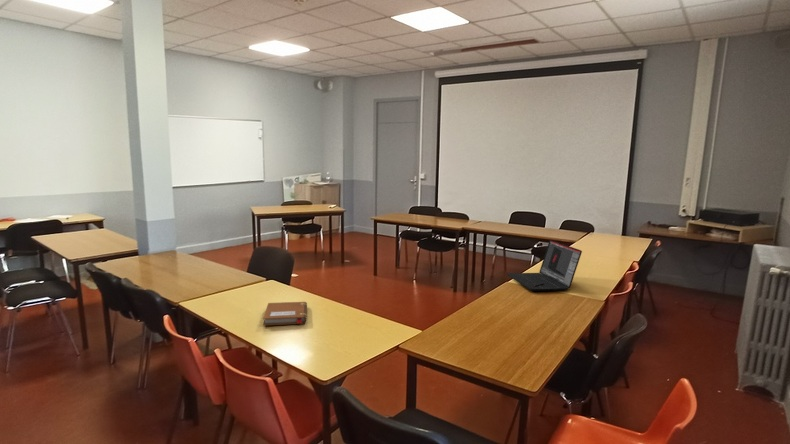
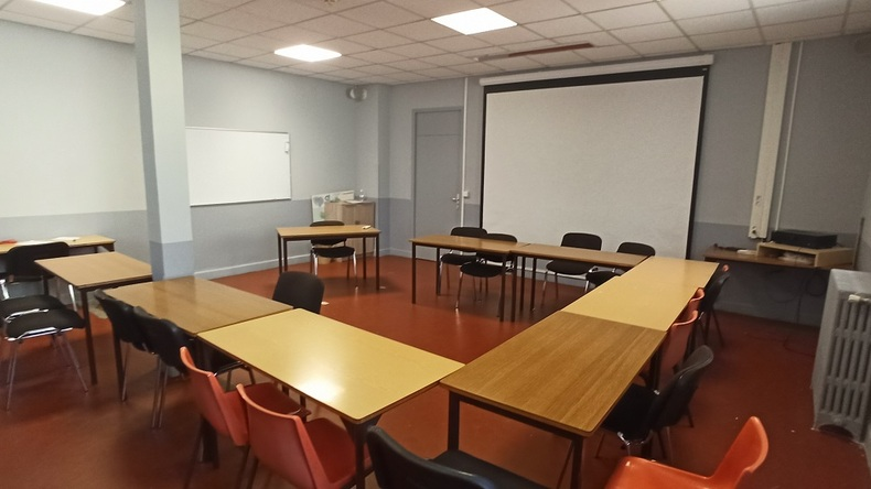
- notebook (286, 313)
- laptop (542, 263)
